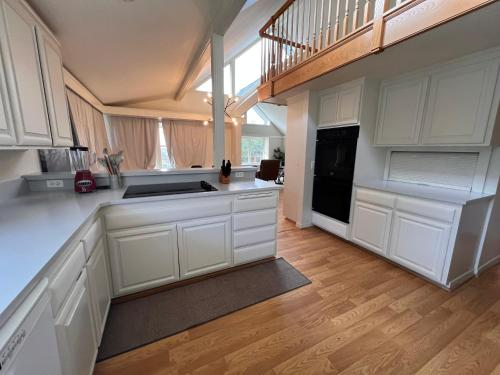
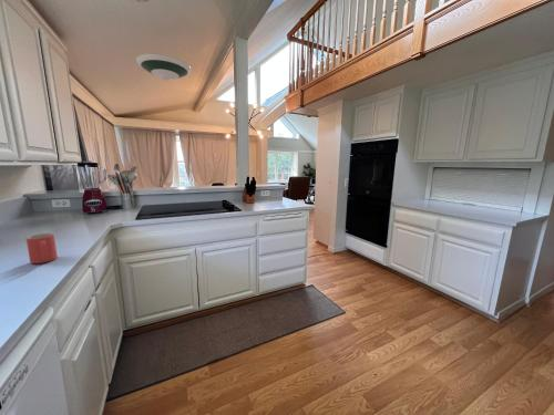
+ mug (42, 249)
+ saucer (165, 72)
